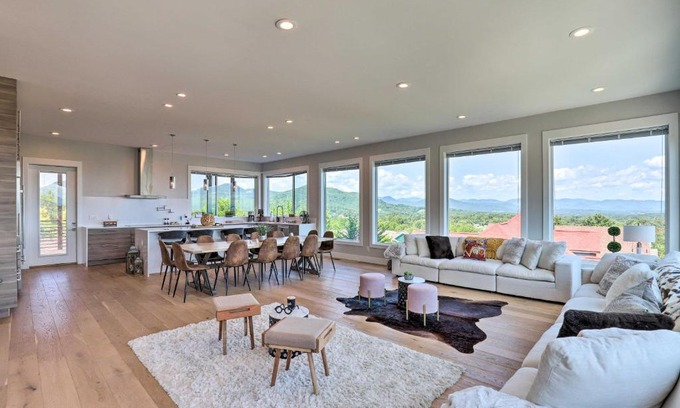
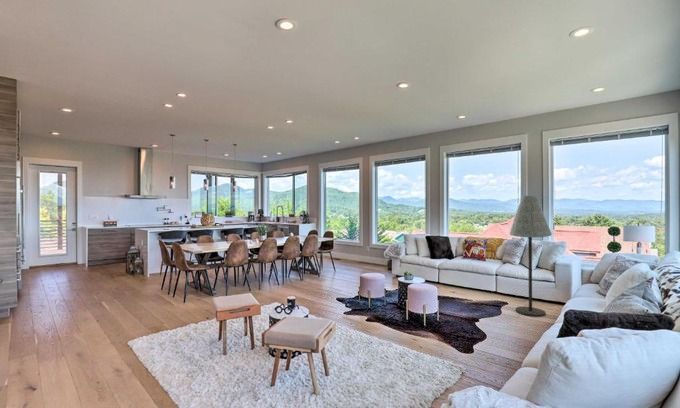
+ floor lamp (530, 254)
